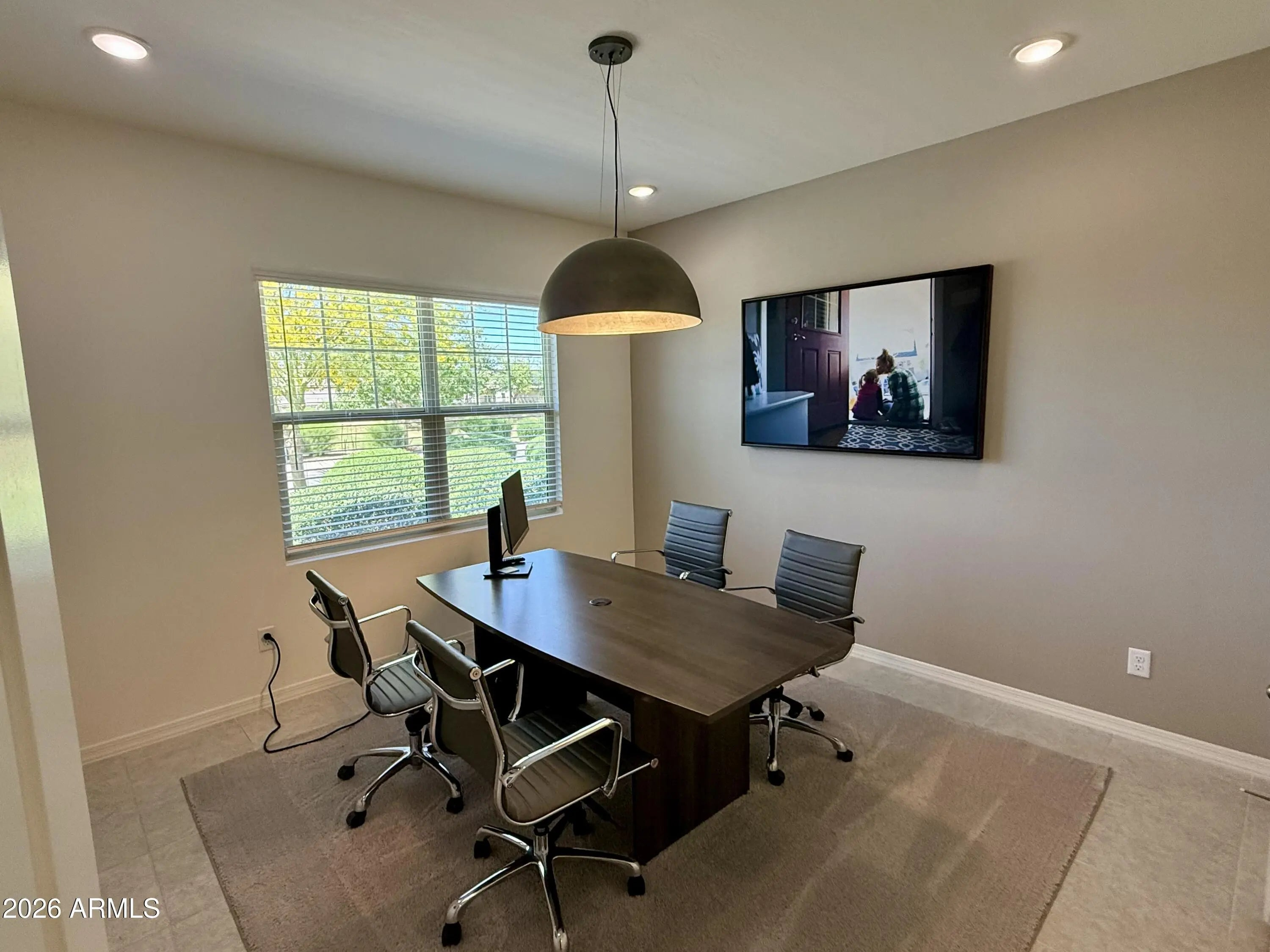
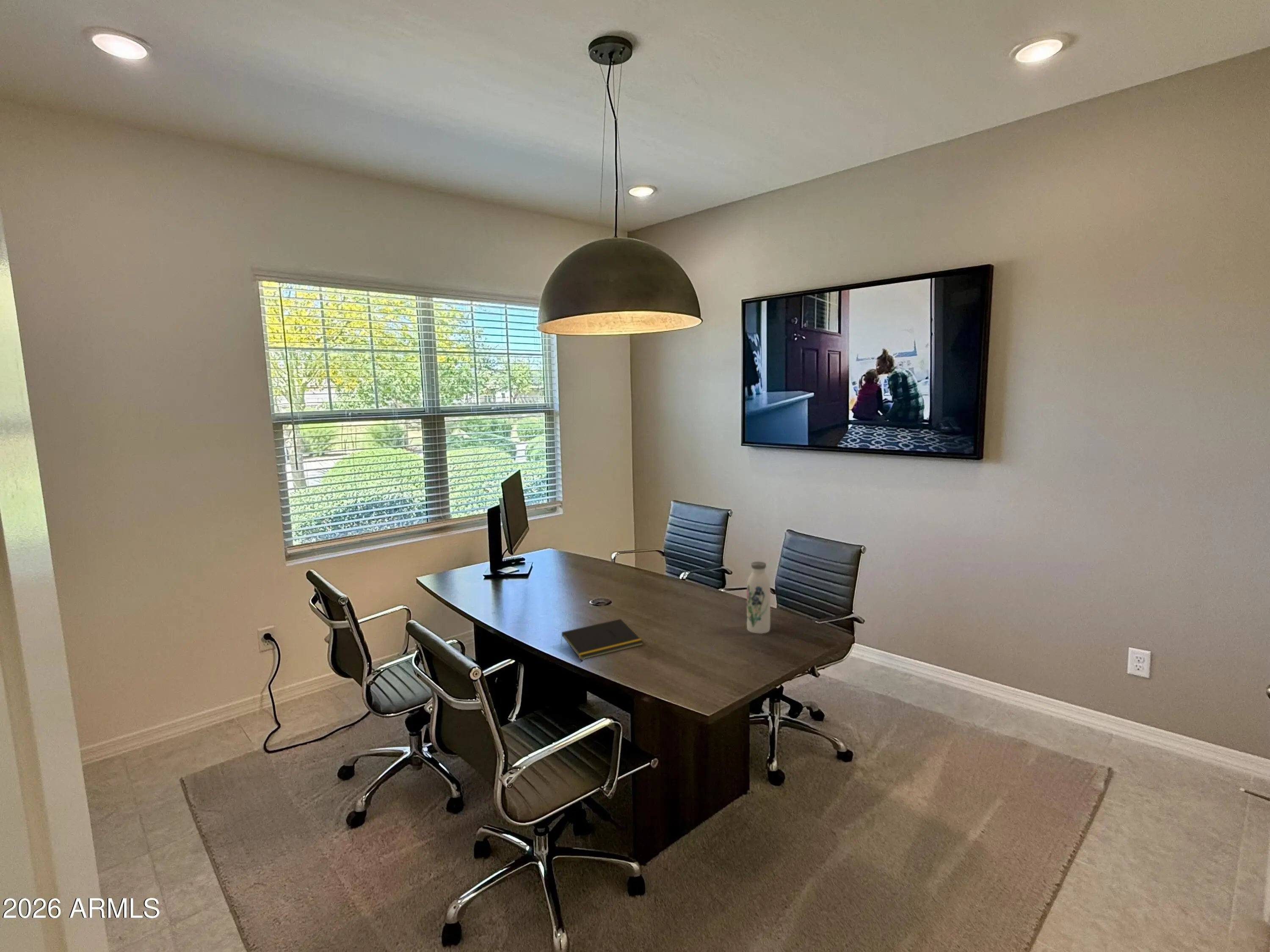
+ notepad (602, 638)
+ water bottle (758, 596)
